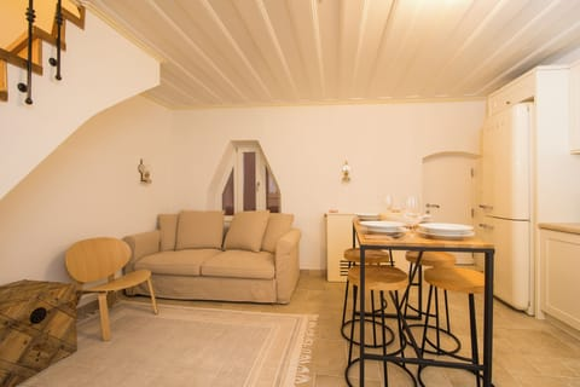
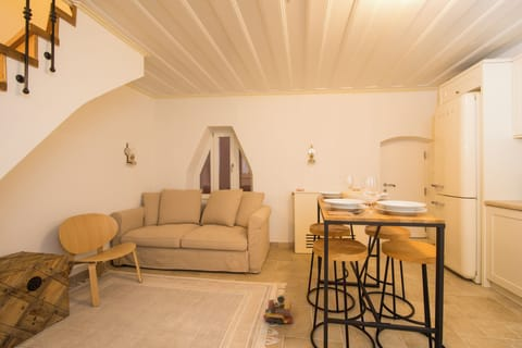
+ toy train (277, 309)
